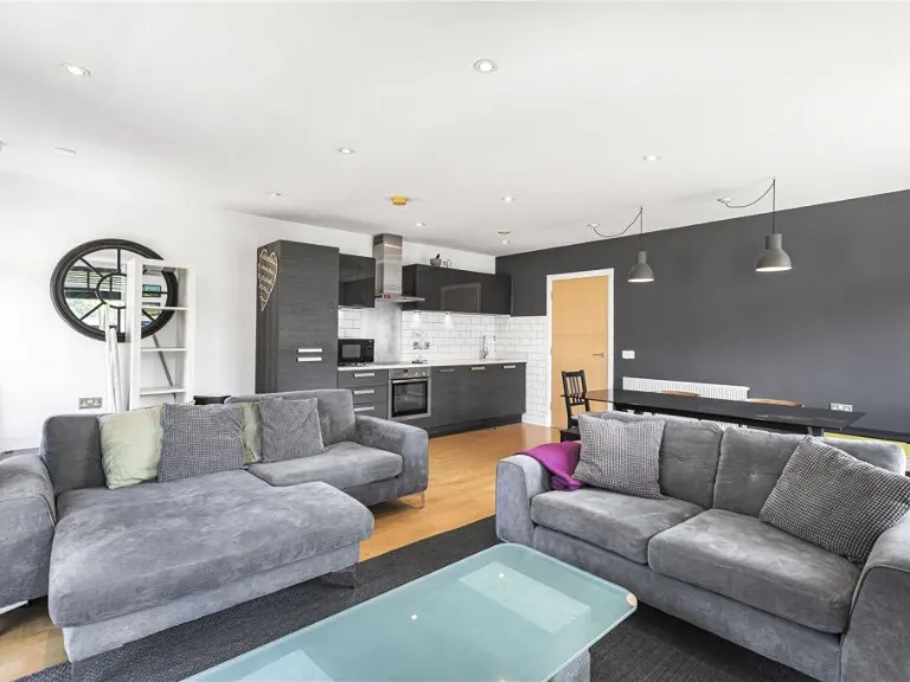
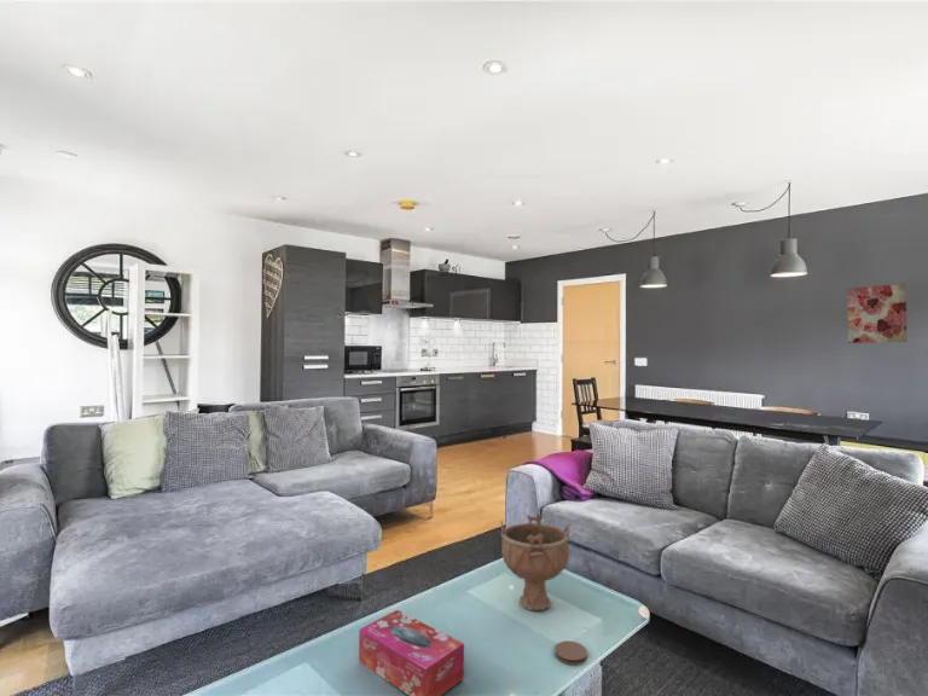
+ decorative bowl (535, 562)
+ wall art (876, 314)
+ coaster (570, 651)
+ tissue box (410, 652)
